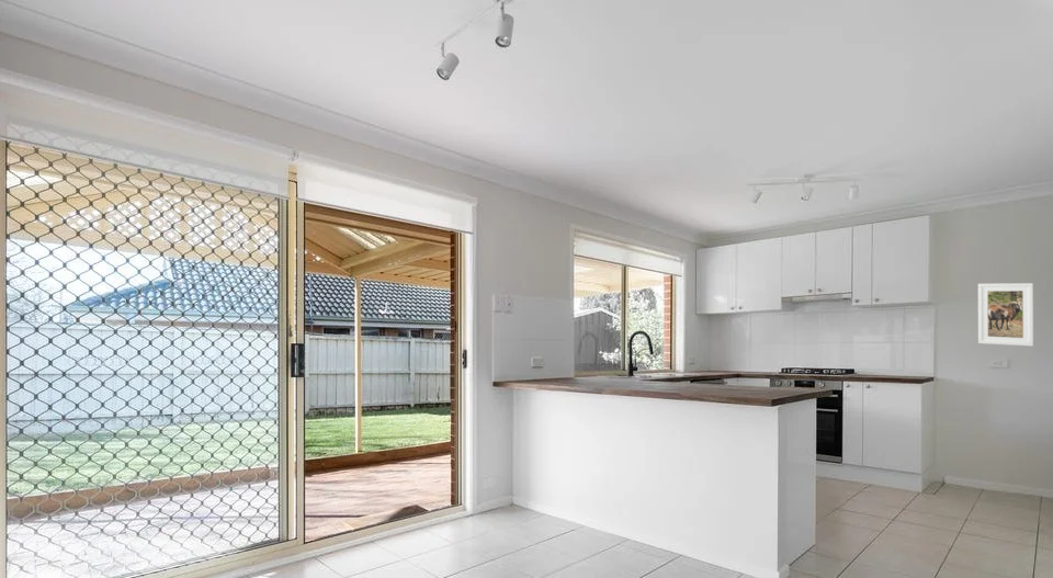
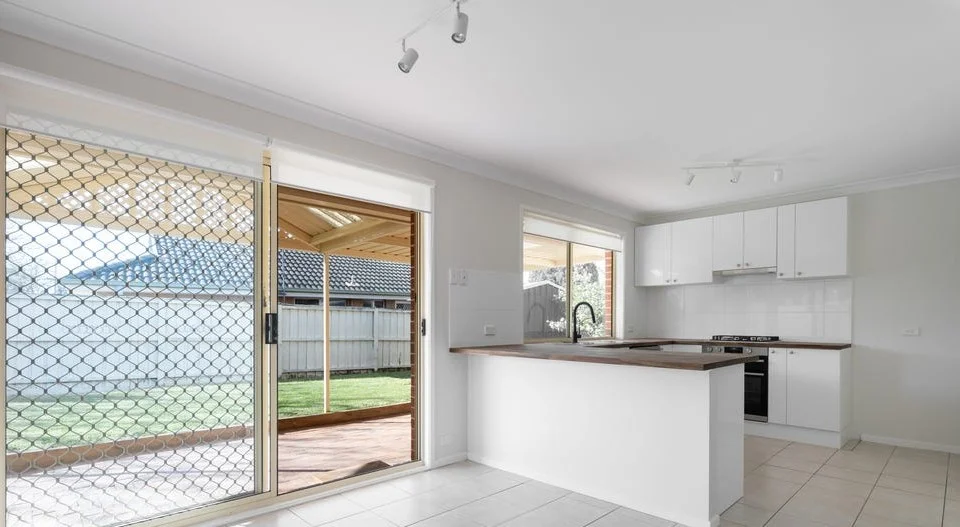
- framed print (1005, 314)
